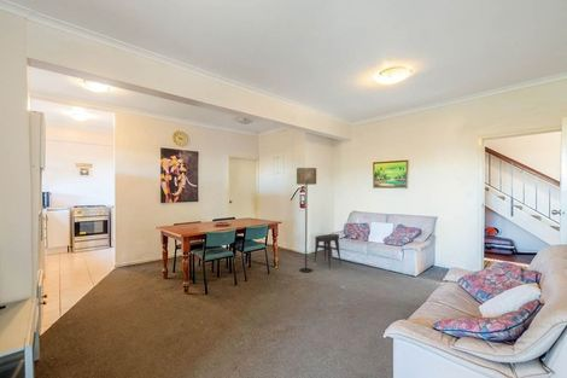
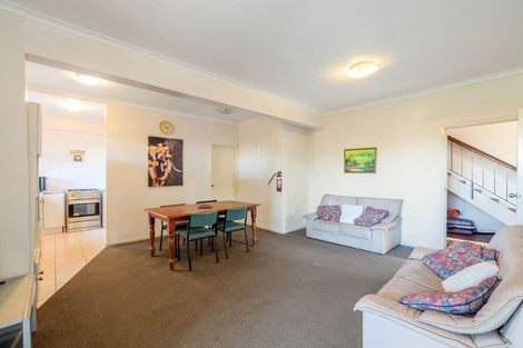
- side table (327, 249)
- floor lamp (305, 219)
